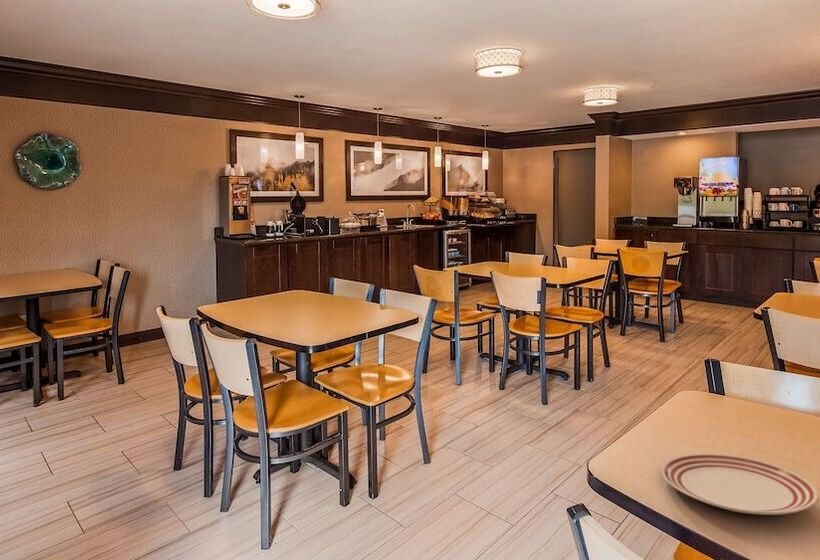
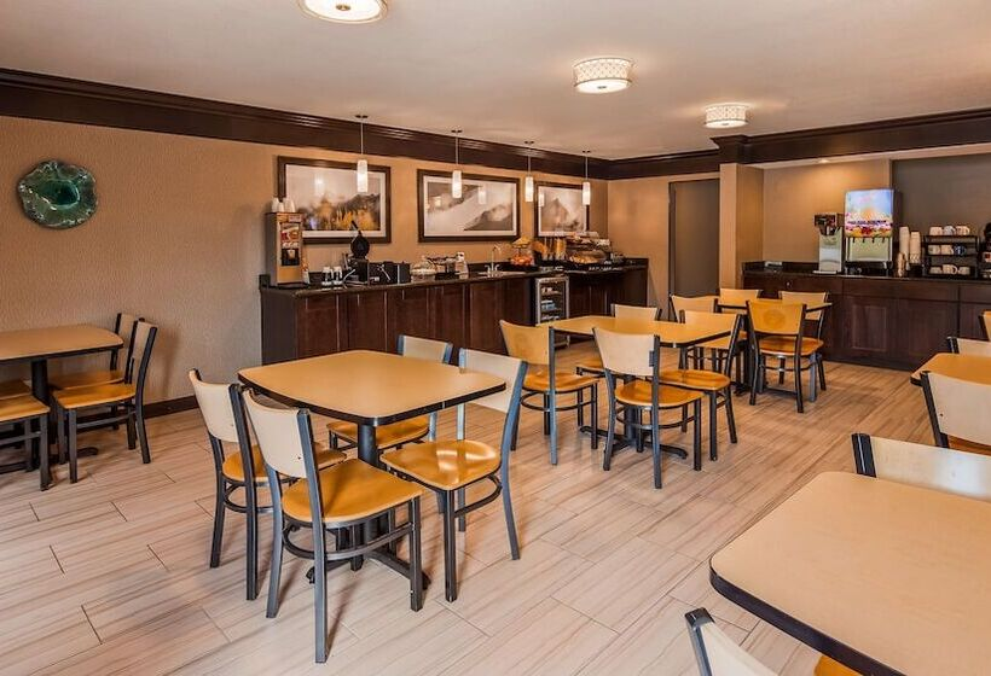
- dinner plate (734, 485)
